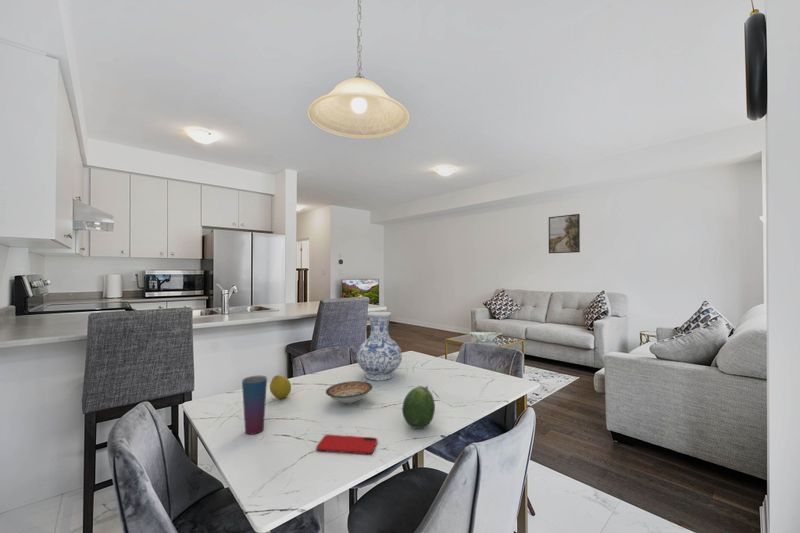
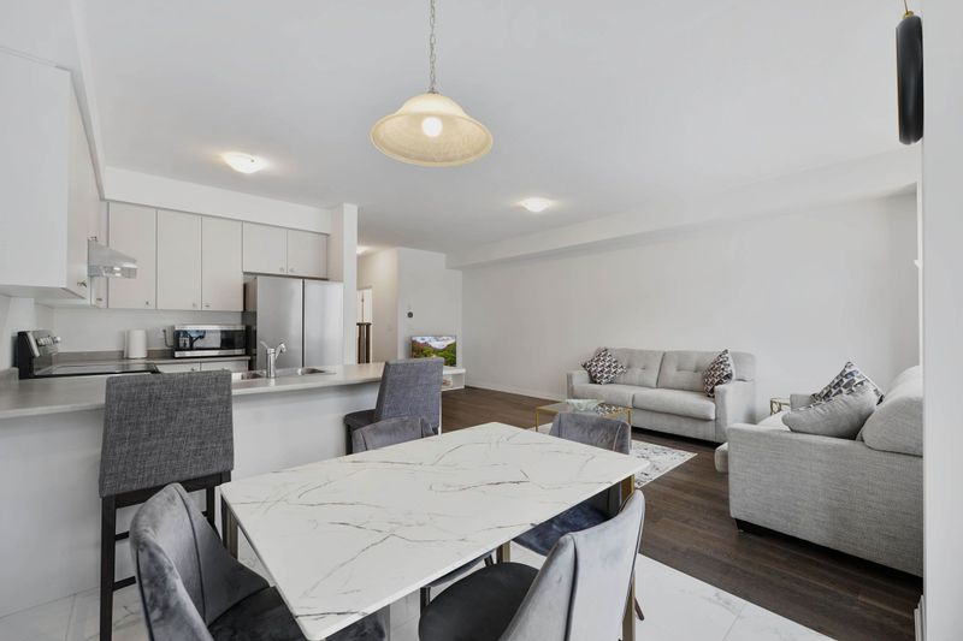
- smartphone (347, 443)
- vase (379, 344)
- fruit (280, 386)
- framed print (563, 234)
- cup (254, 404)
- bowl (349, 395)
- fruit (418, 406)
